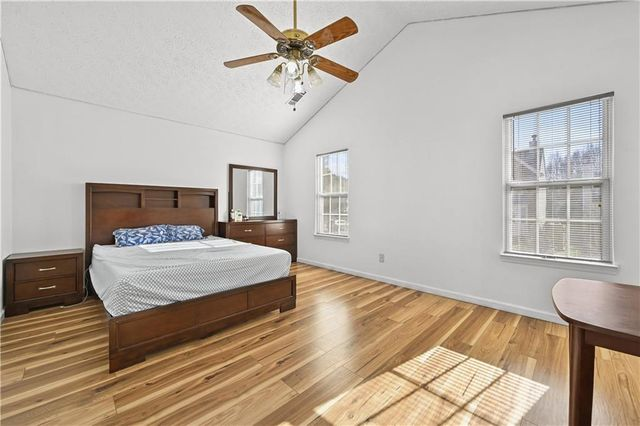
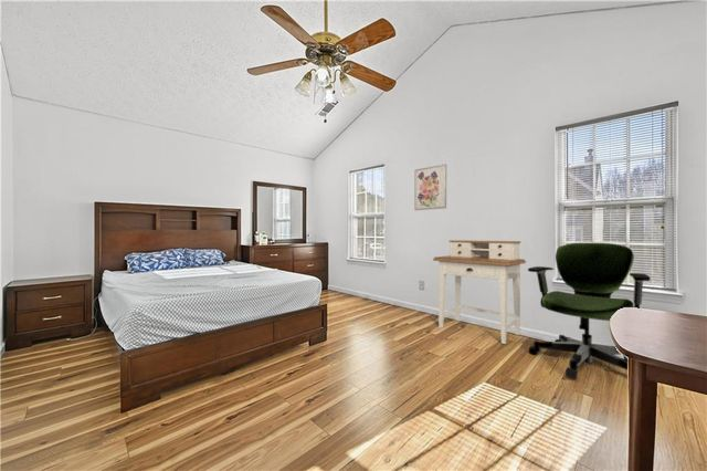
+ office chair (584, 303)
+ desk (479, 278)
+ wall art (430, 188)
